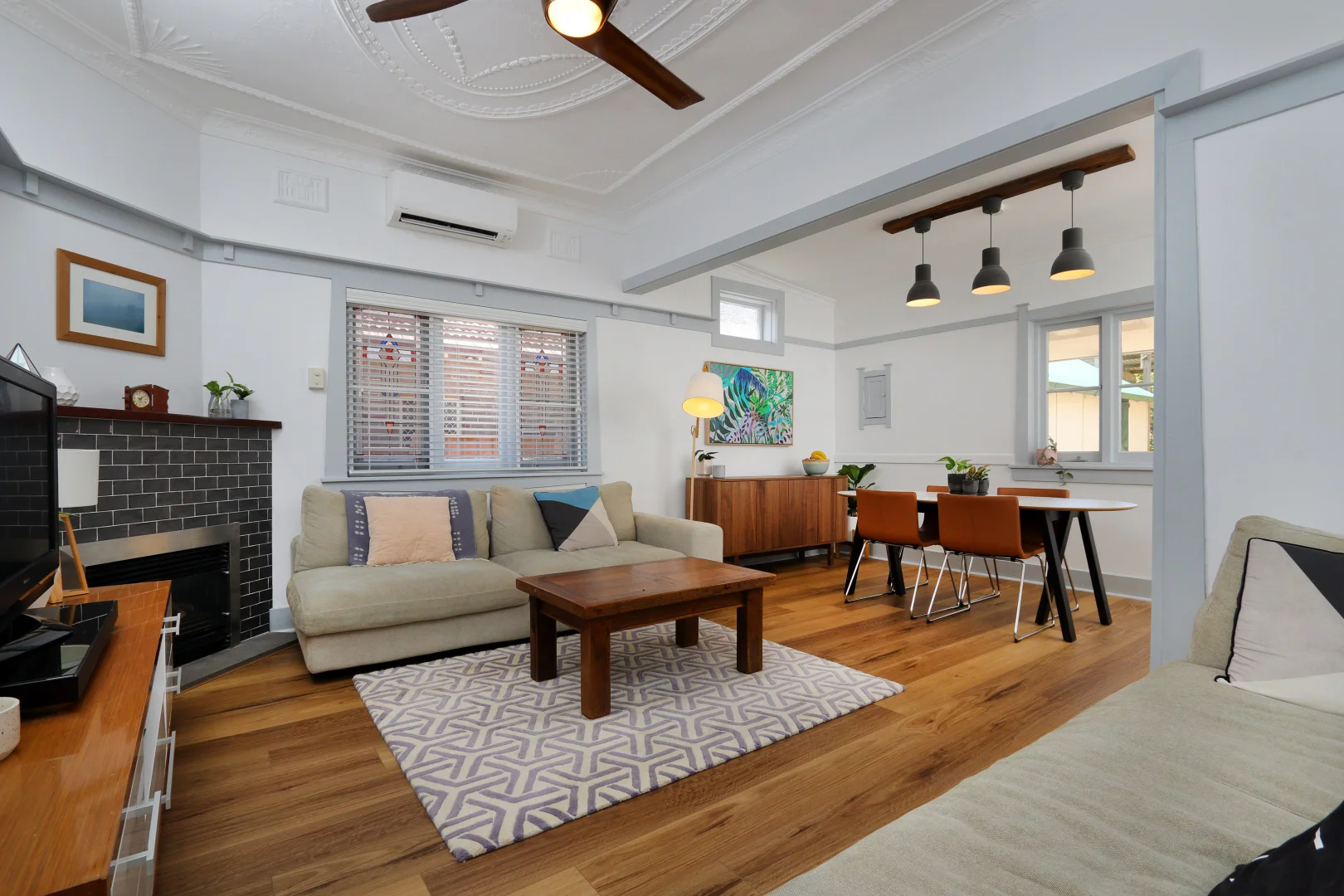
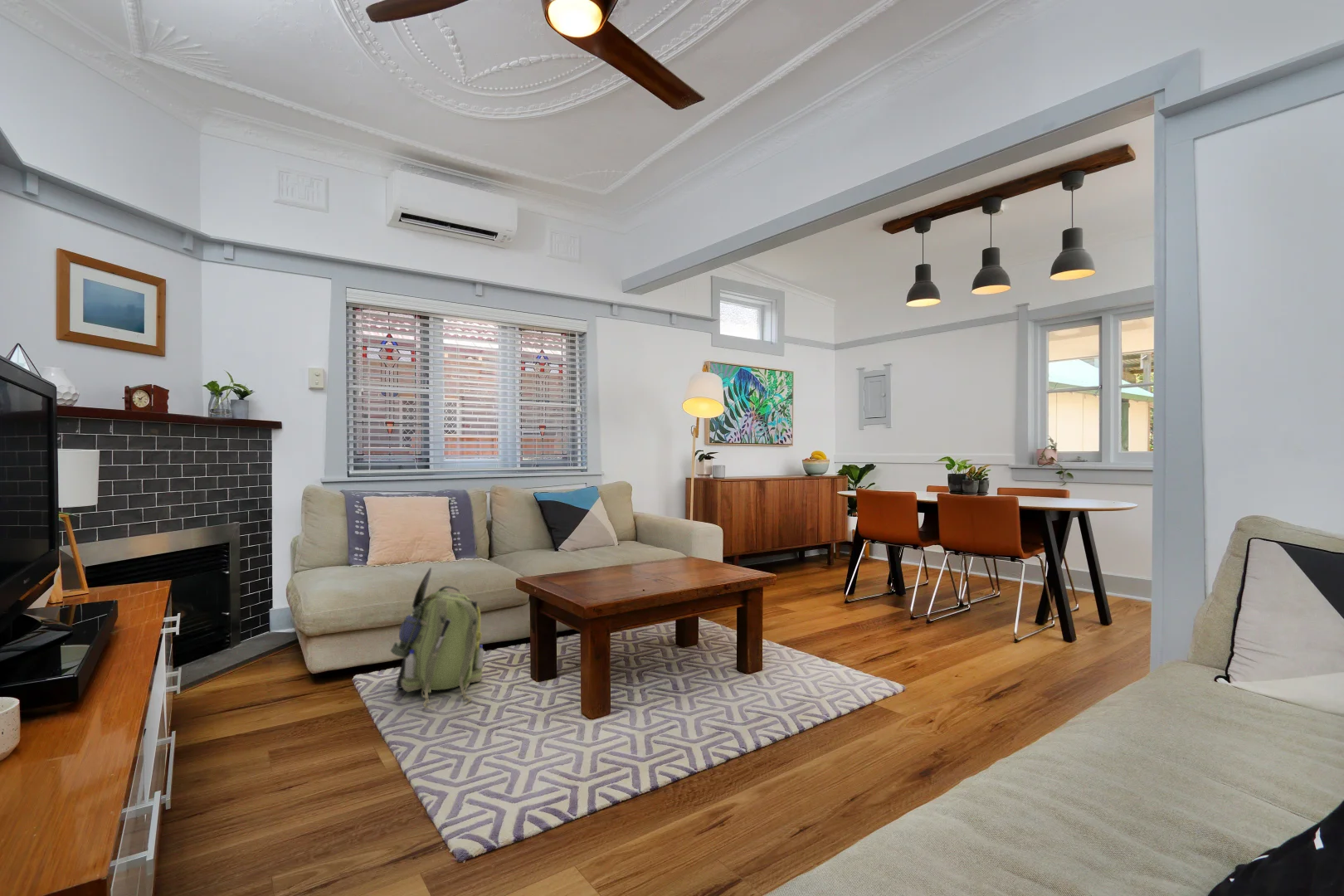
+ backpack (439, 629)
